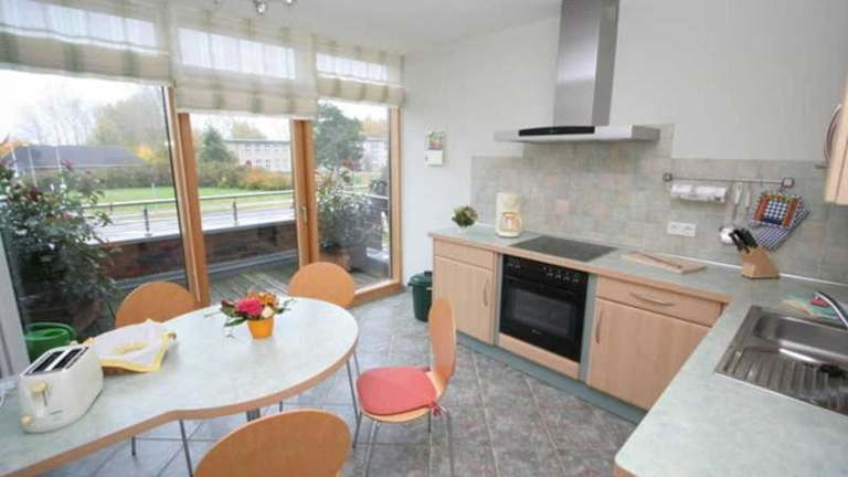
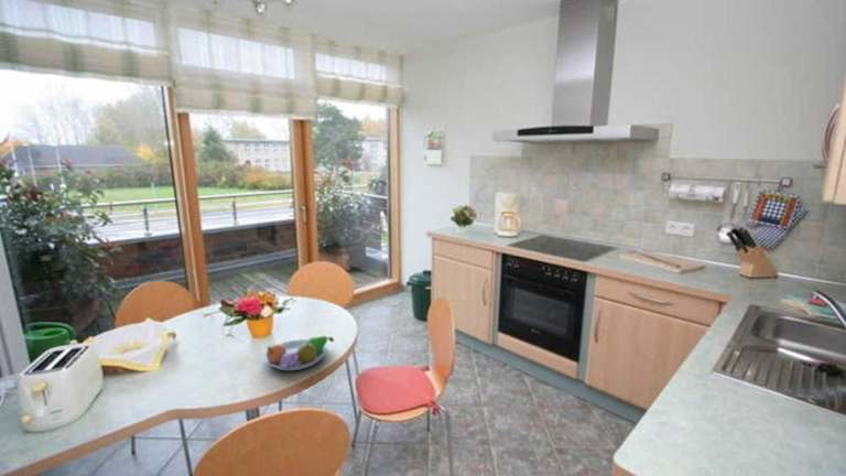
+ fruit bowl (297, 347)
